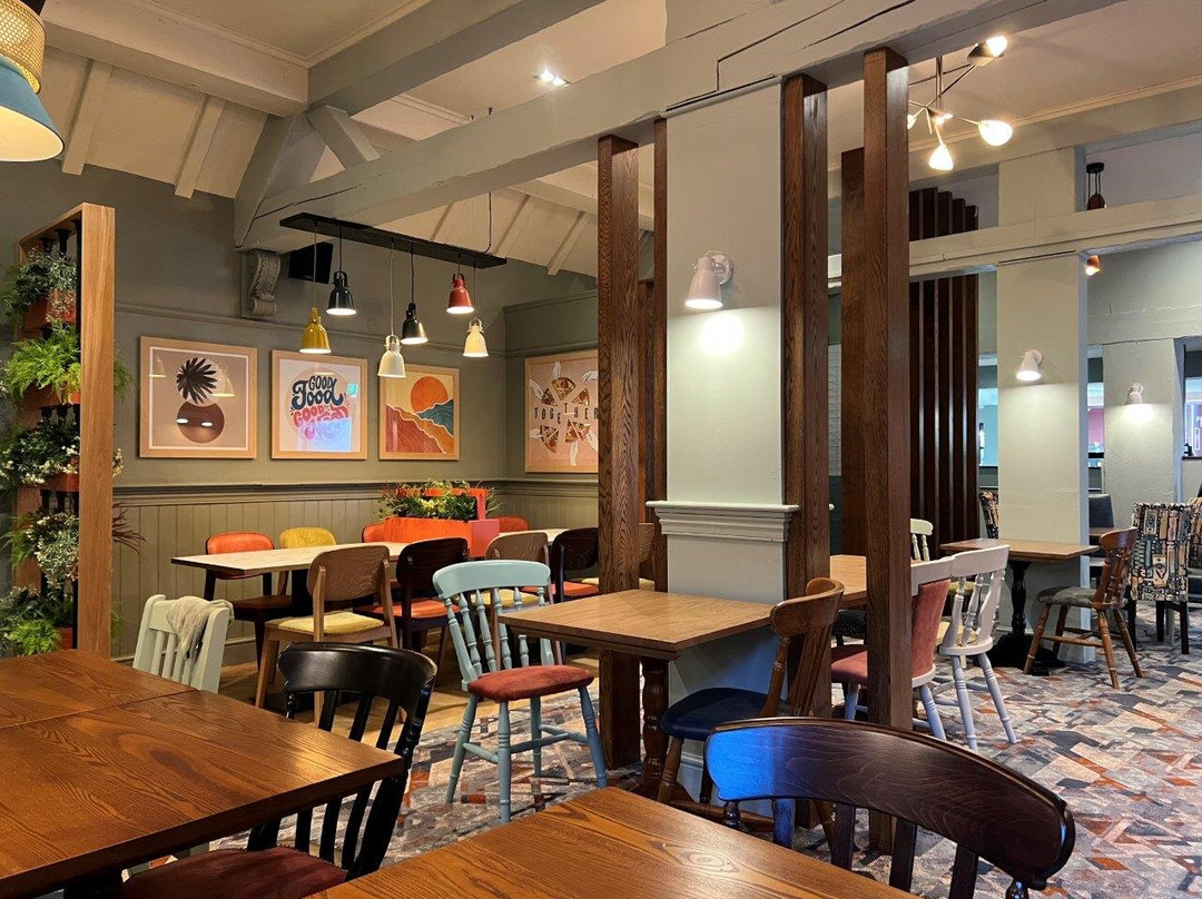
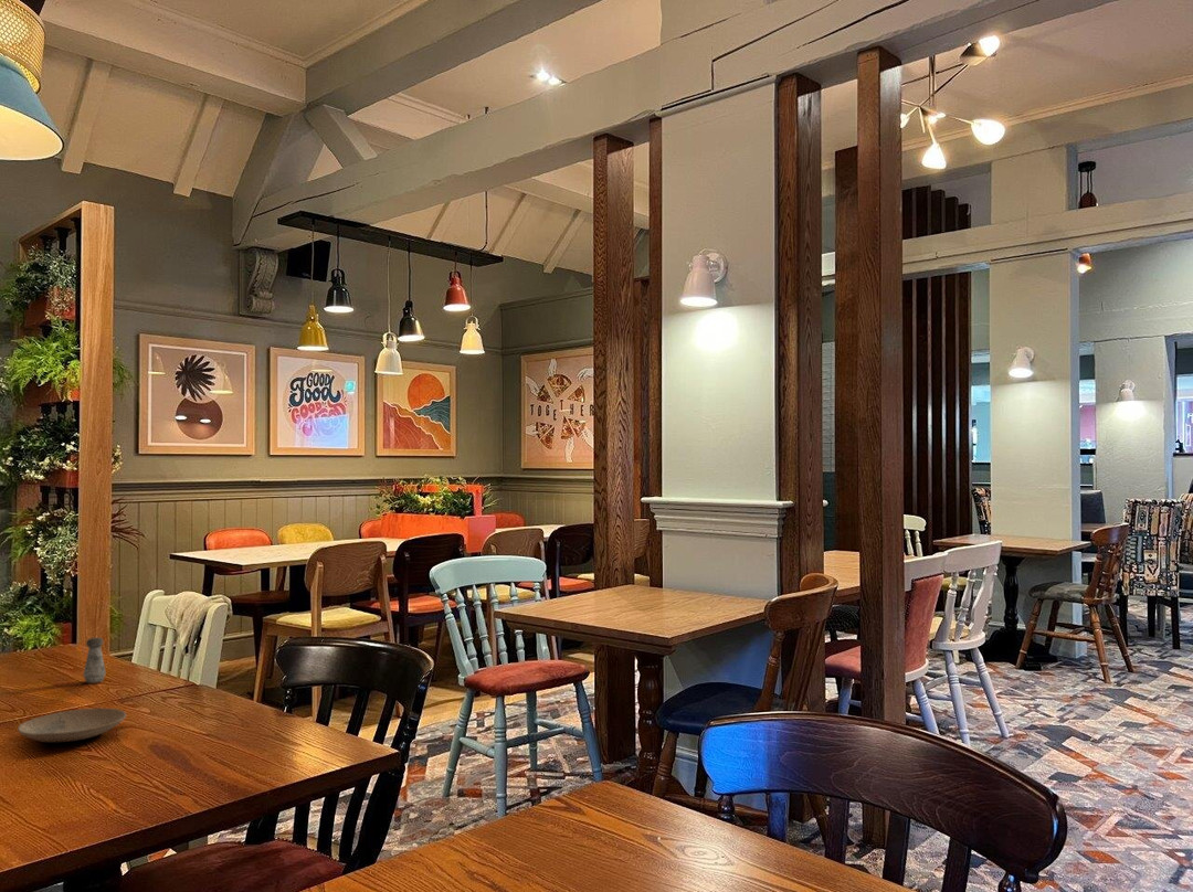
+ plate (73, 728)
+ salt shaker (94, 659)
